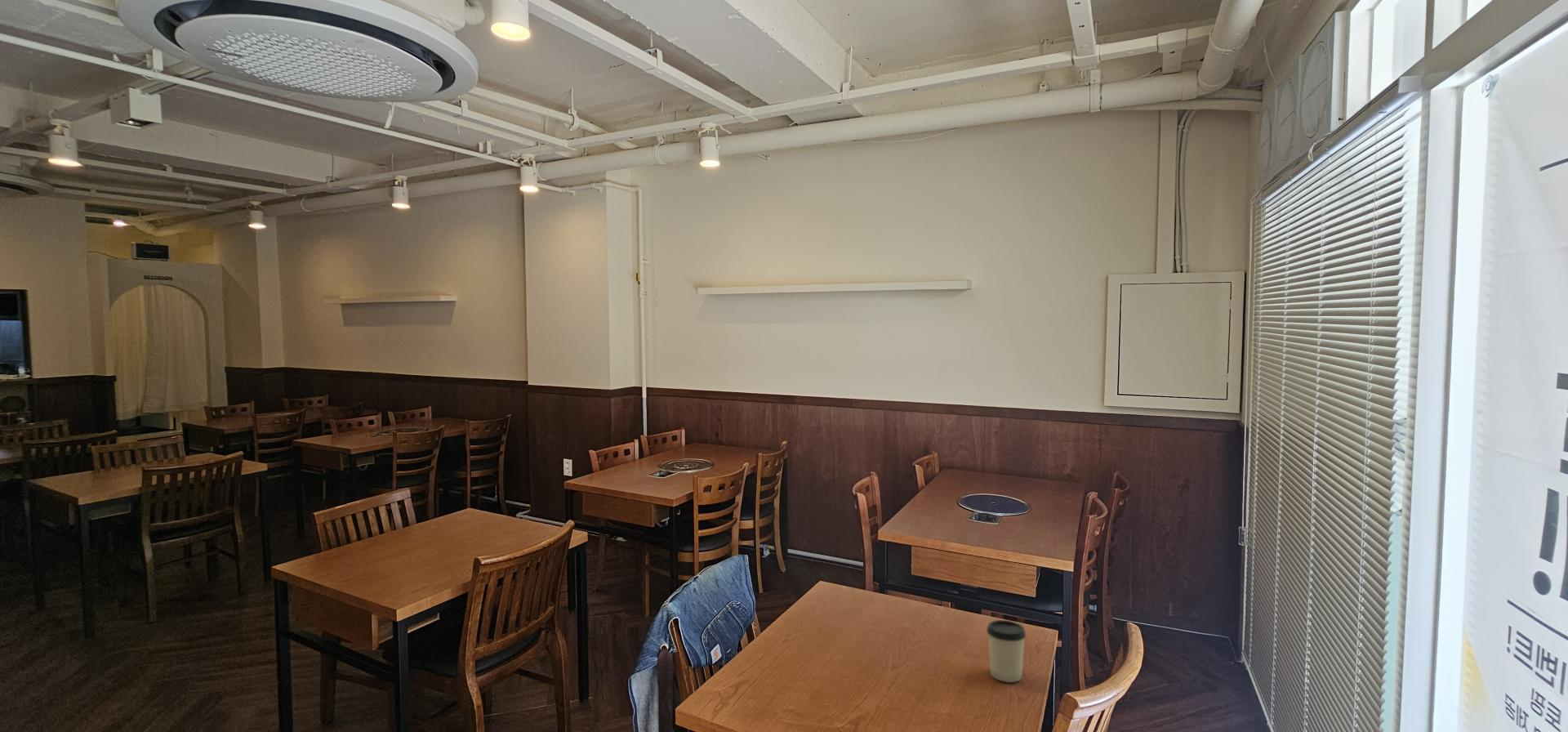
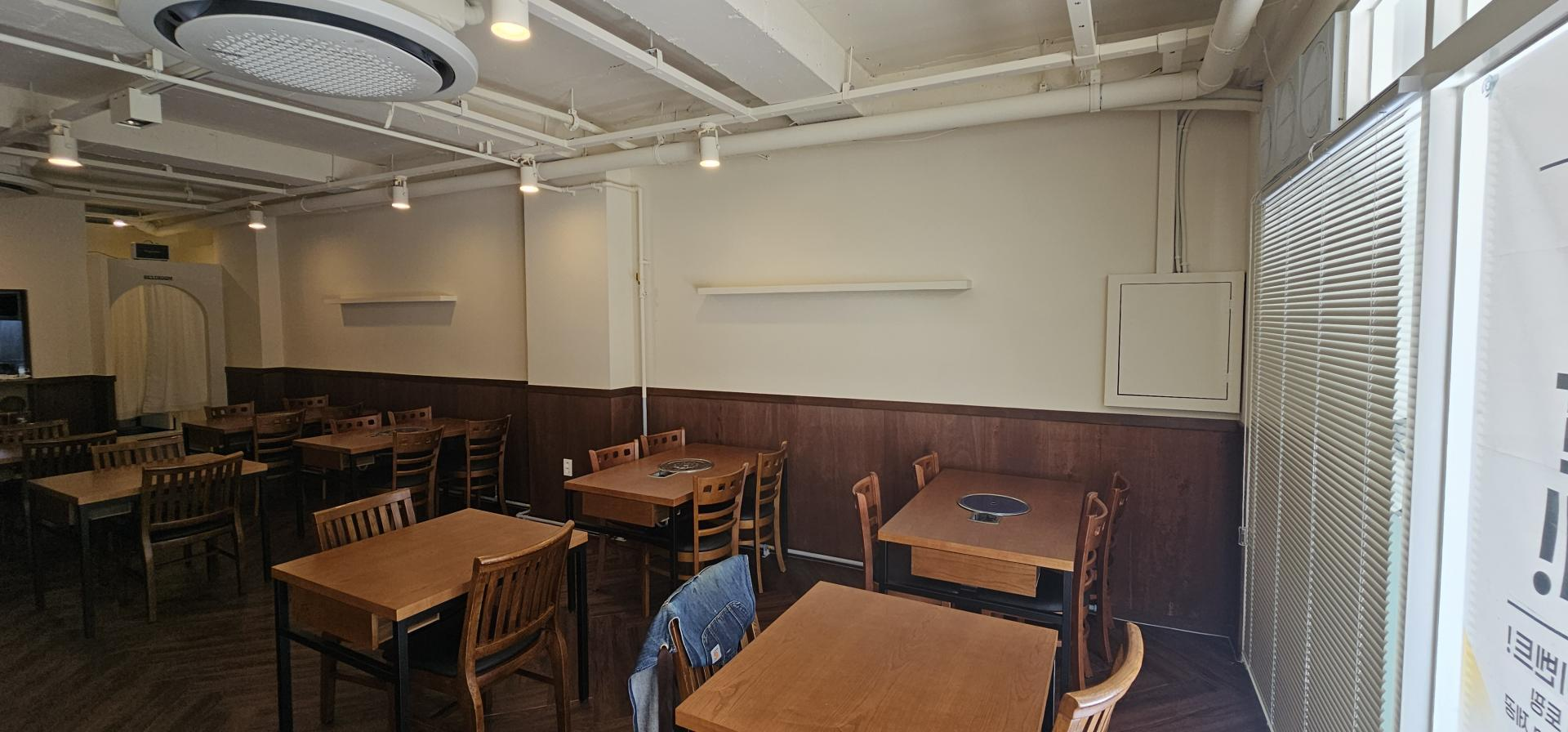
- cup (1005, 650)
